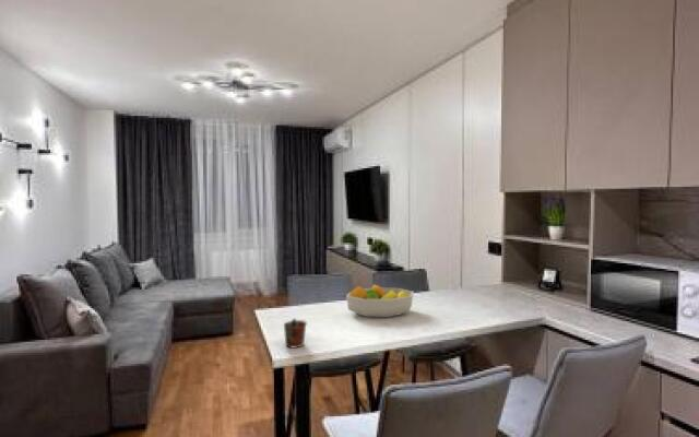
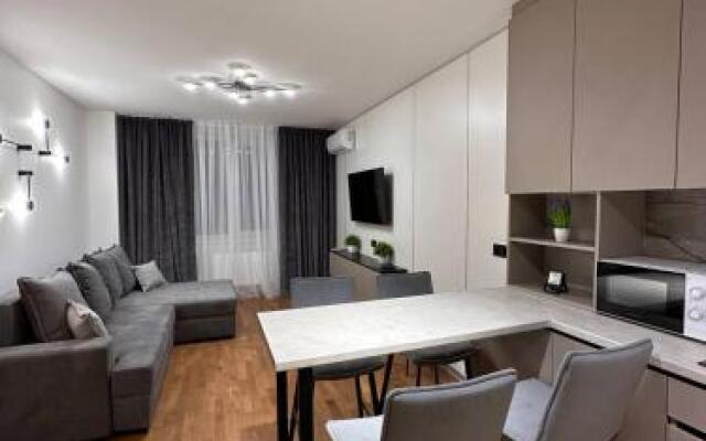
- mug (295, 332)
- fruit bowl (380, 298)
